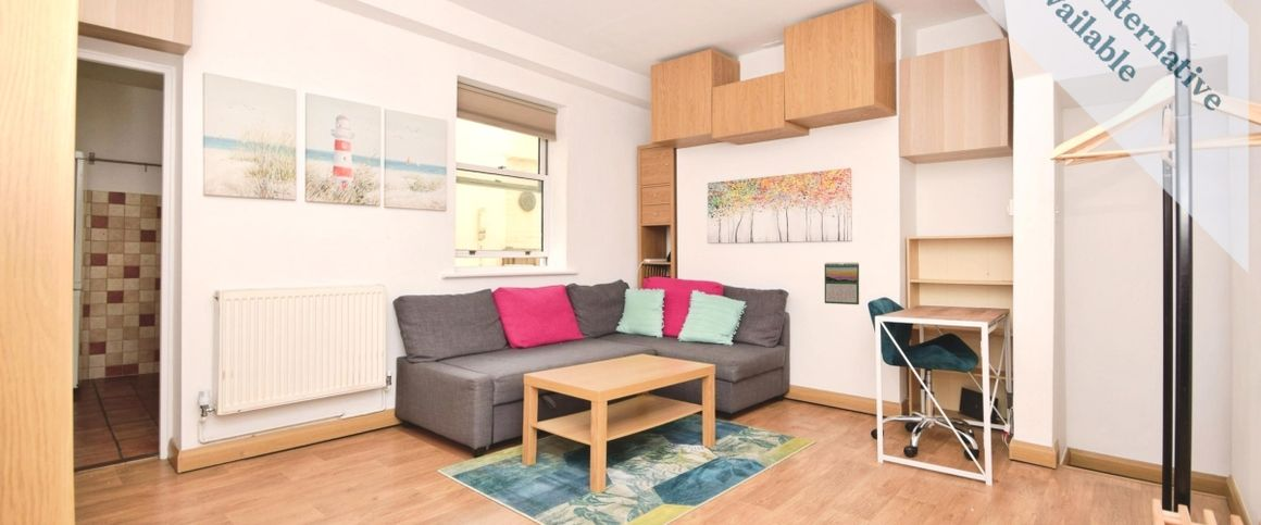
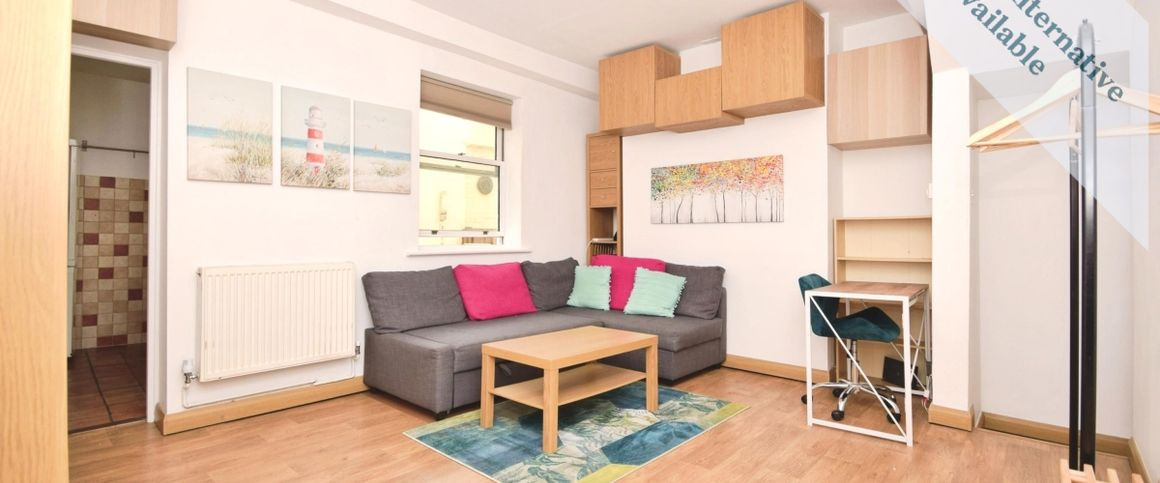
- calendar (841, 283)
